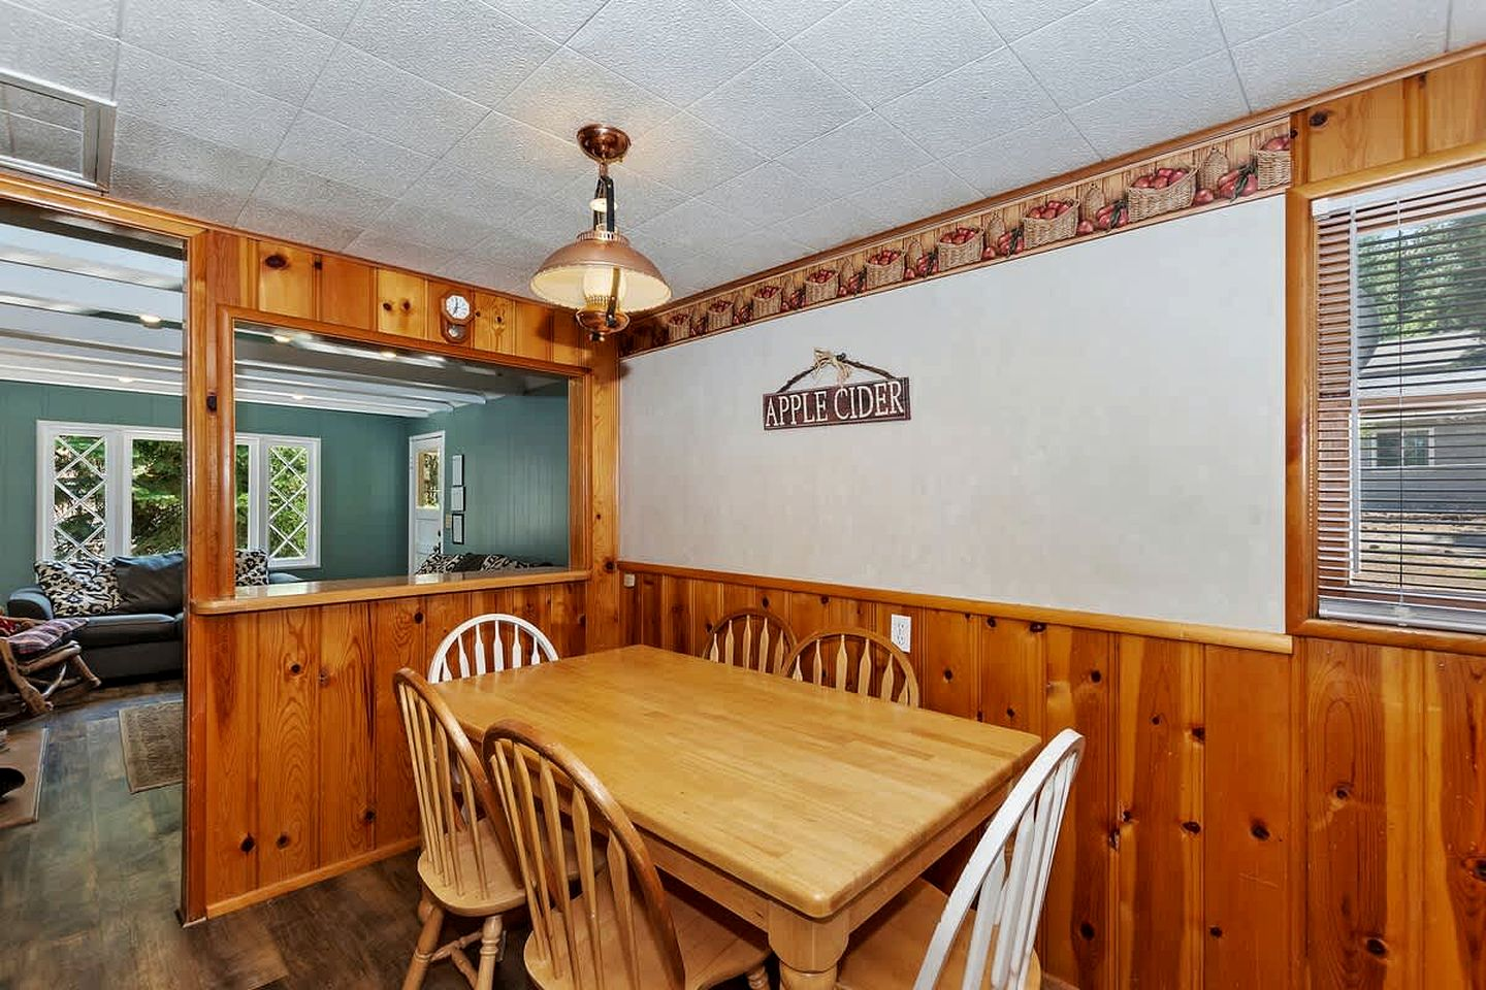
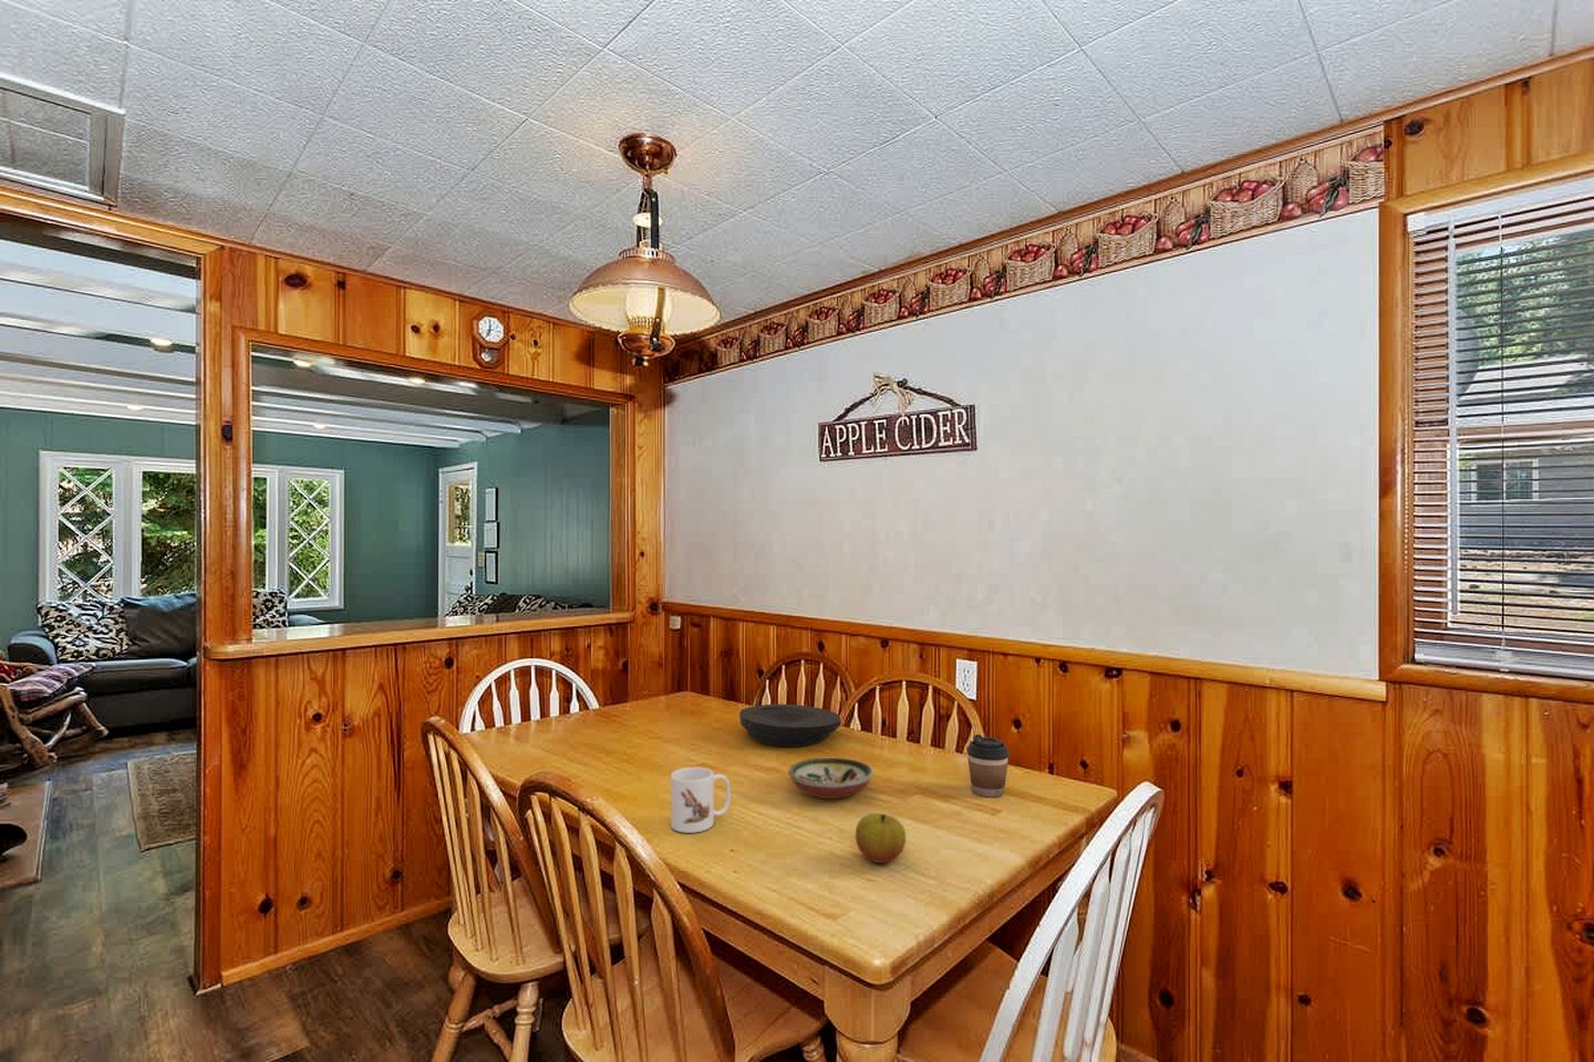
+ plate (789, 724)
+ apple (880, 837)
+ coffee cup (988, 763)
+ decorative bowl (830, 780)
+ mug (701, 796)
